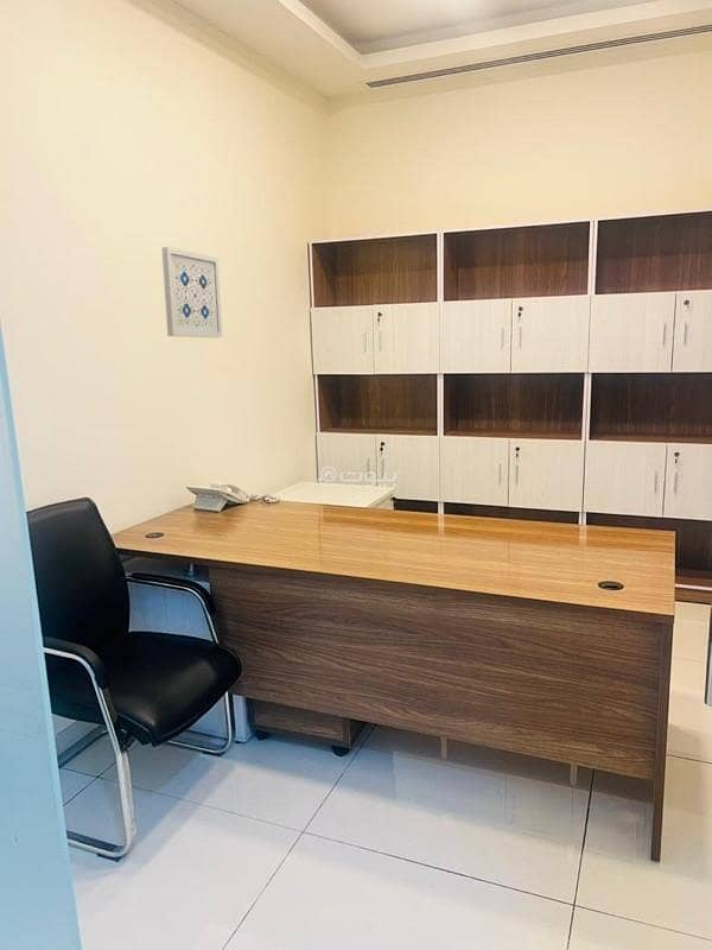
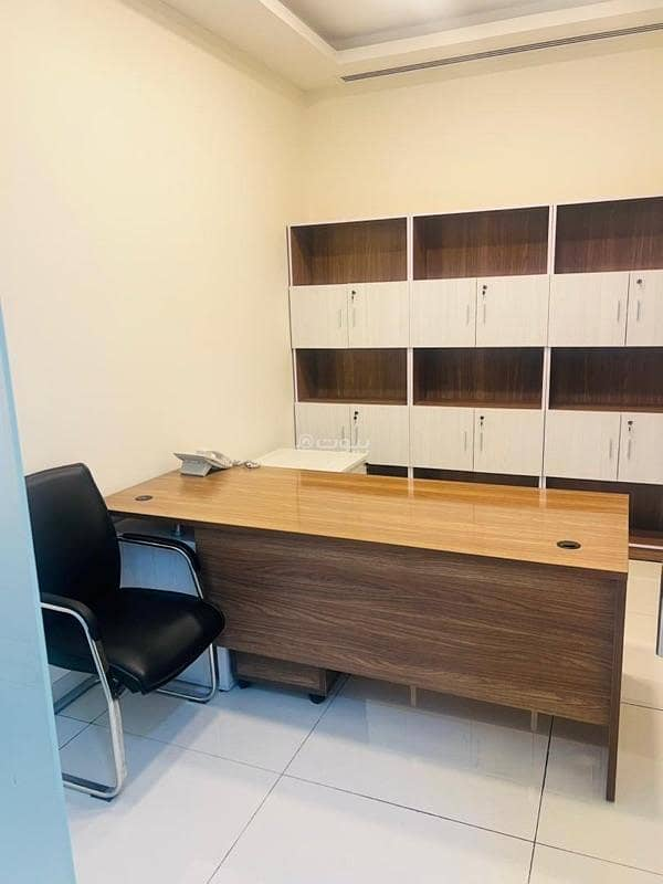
- wall art (193, 294)
